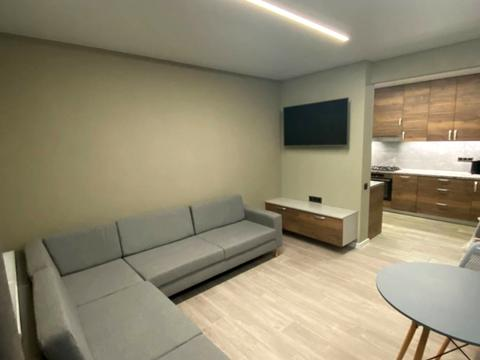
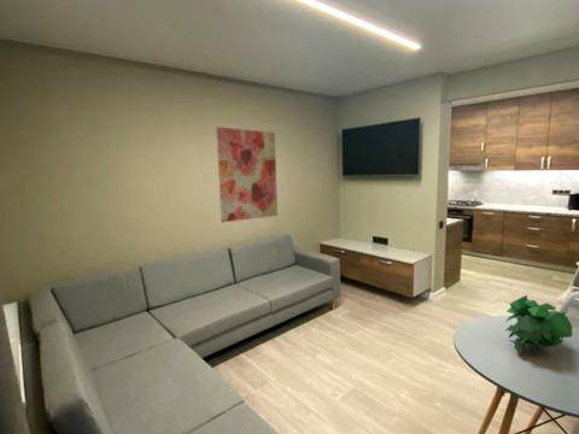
+ plant (538, 322)
+ wall art (248, 175)
